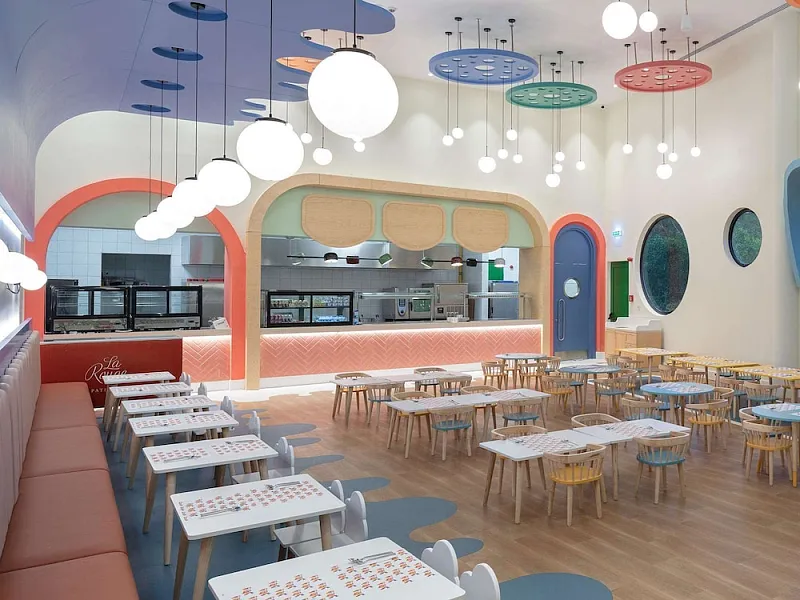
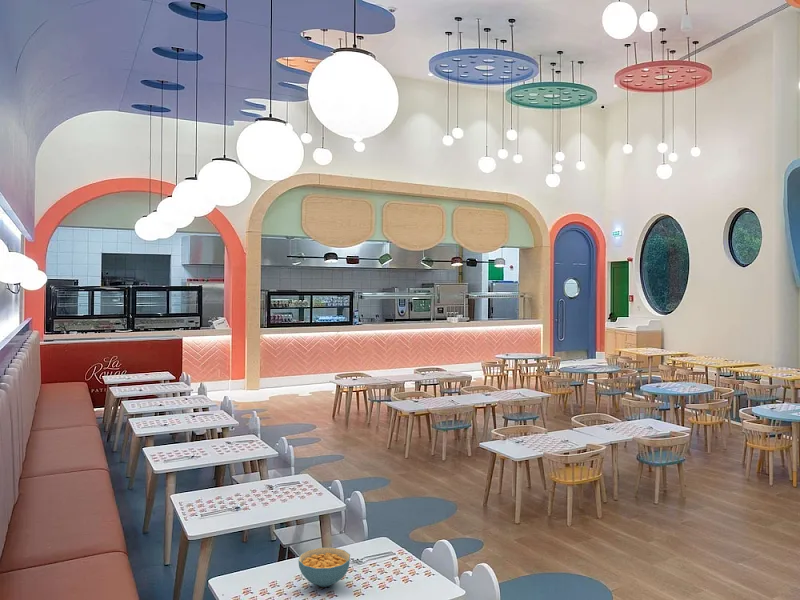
+ cereal bowl (324, 570)
